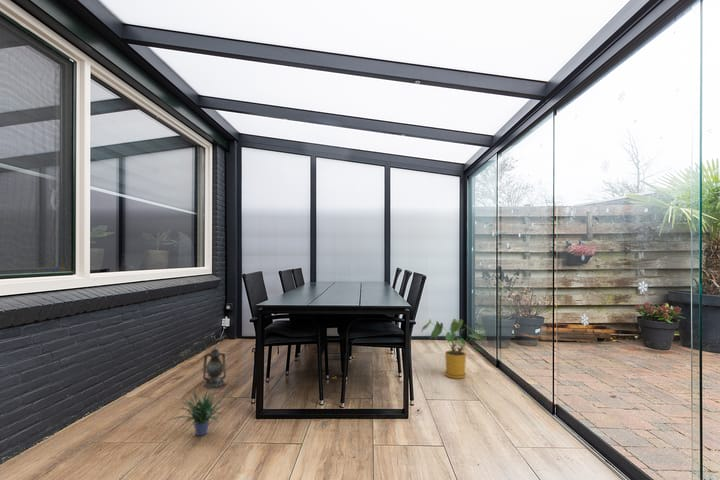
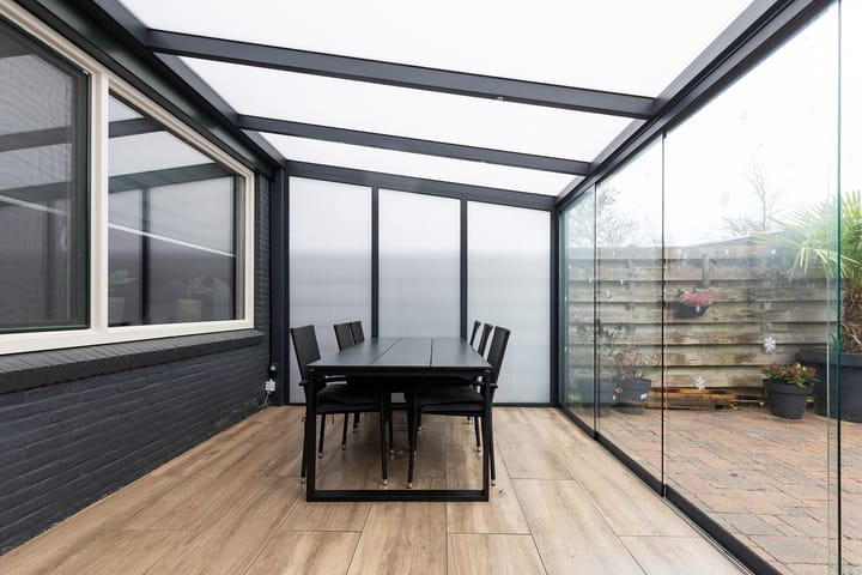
- potted plant (203, 407)
- house plant (455, 348)
- lantern (214, 366)
